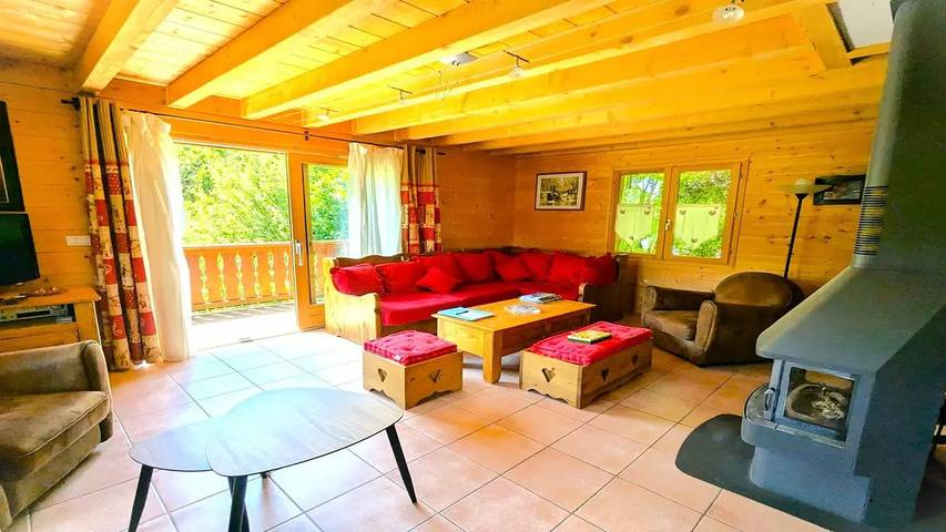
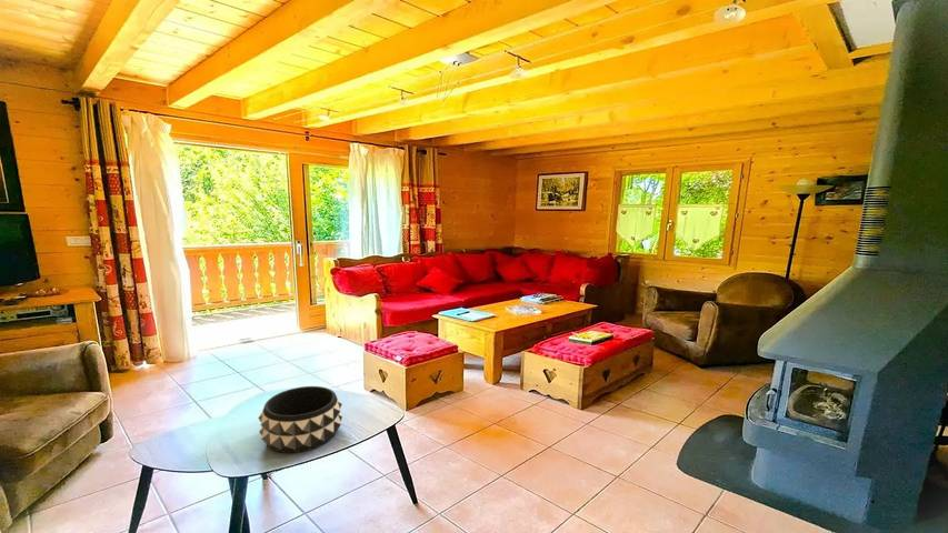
+ decorative bowl (301, 416)
